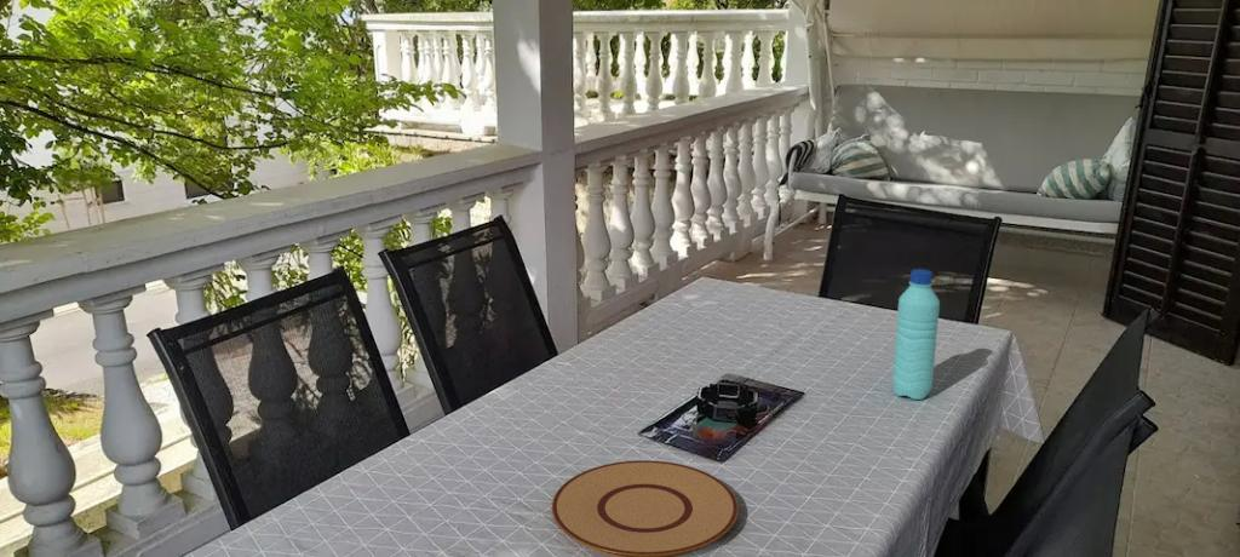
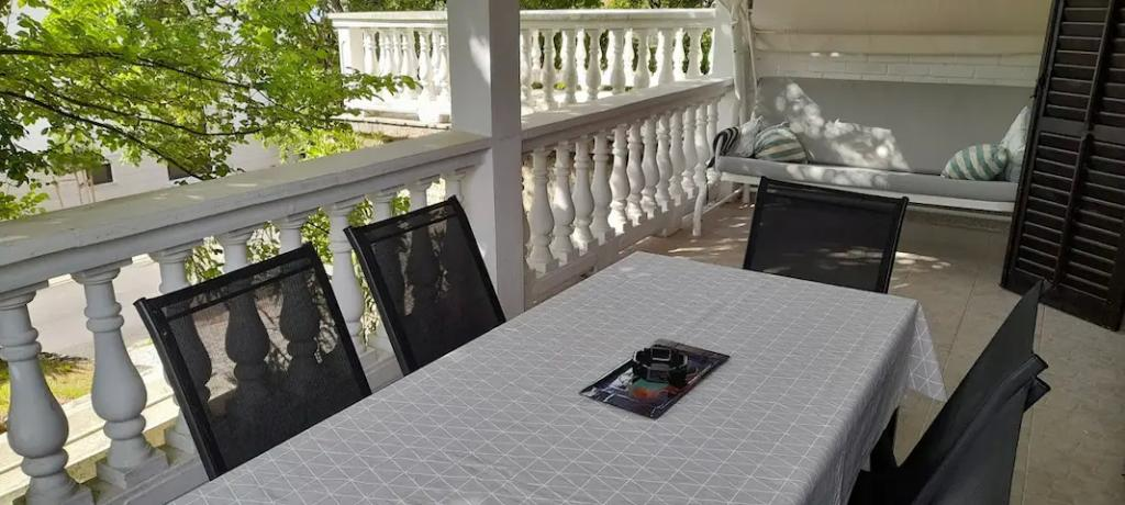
- plate (644, 507)
- water bottle (915, 333)
